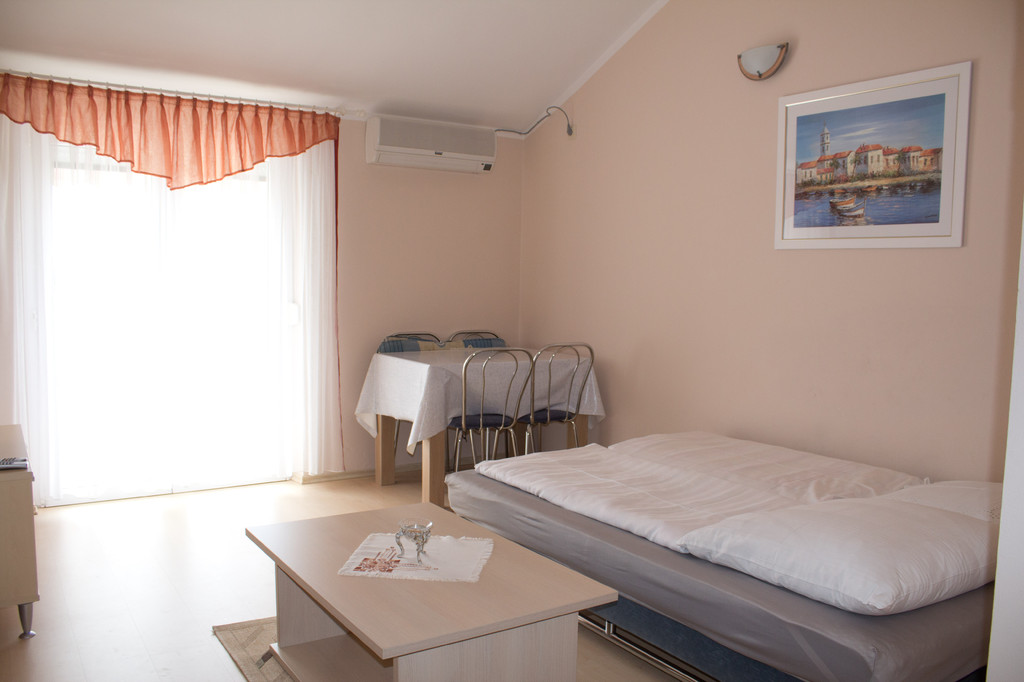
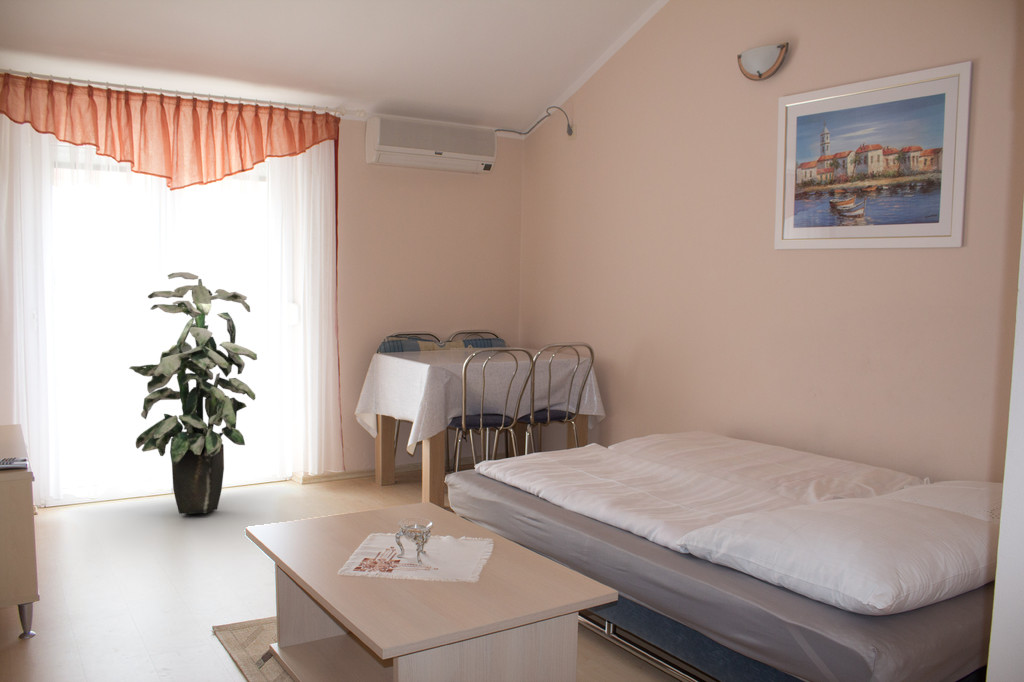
+ indoor plant (193, 392)
